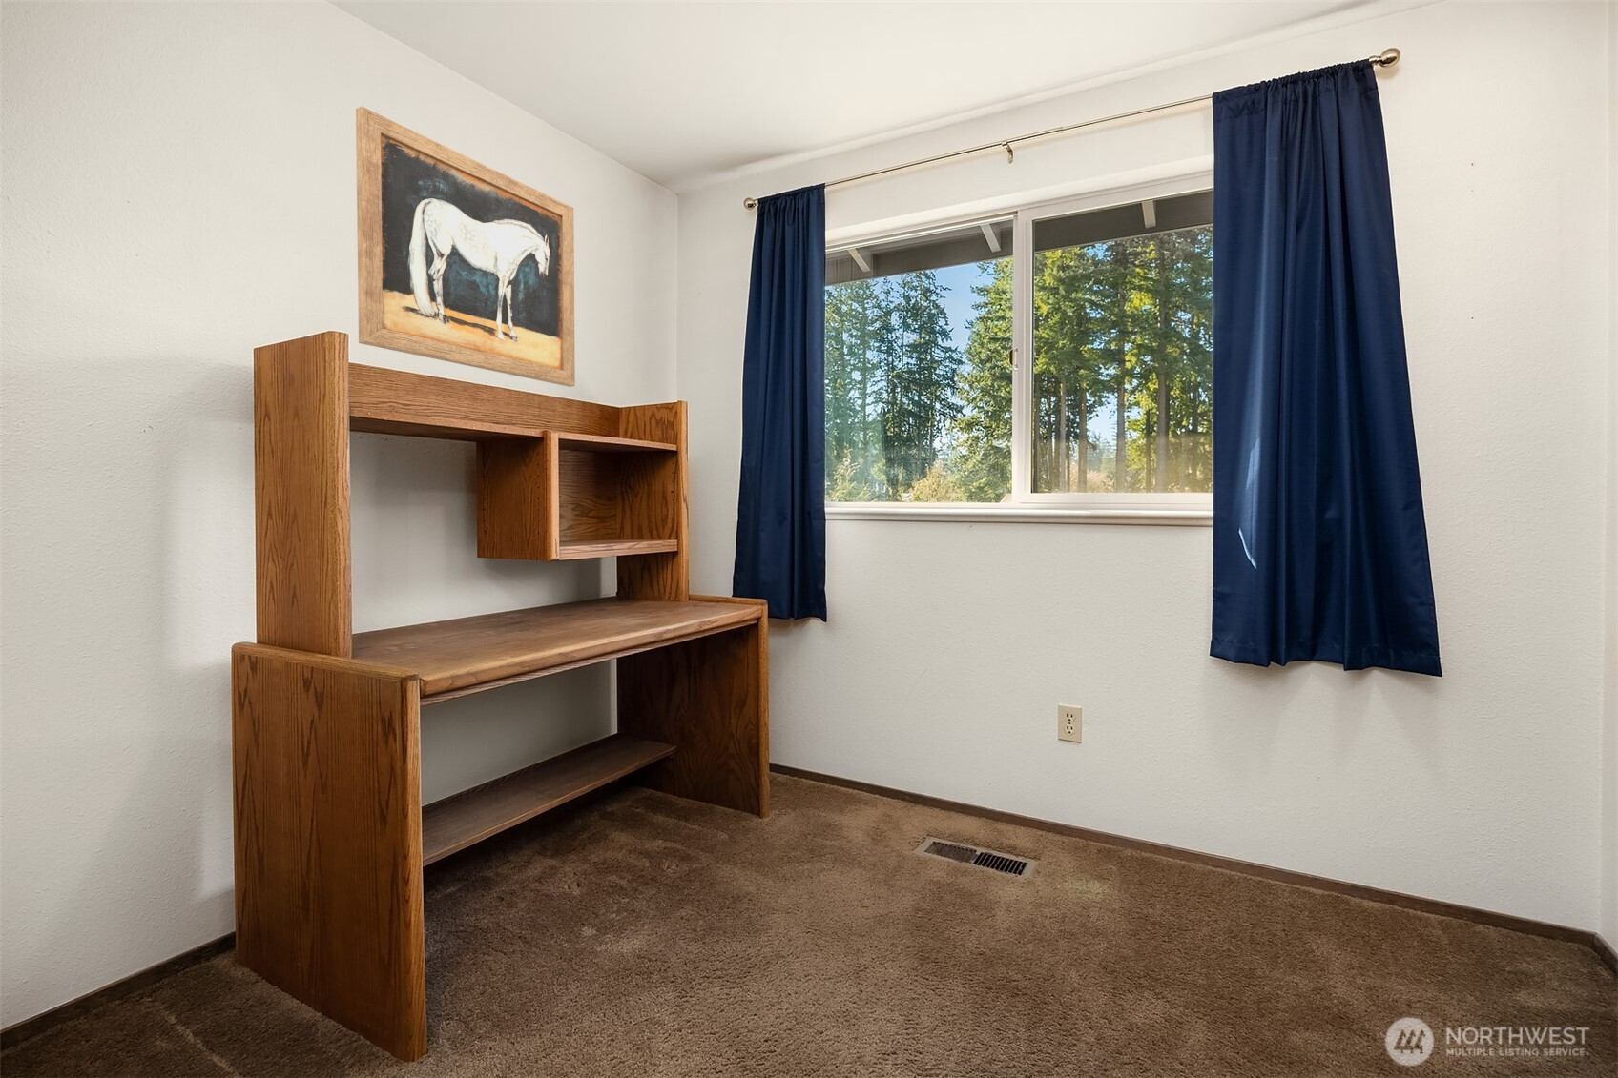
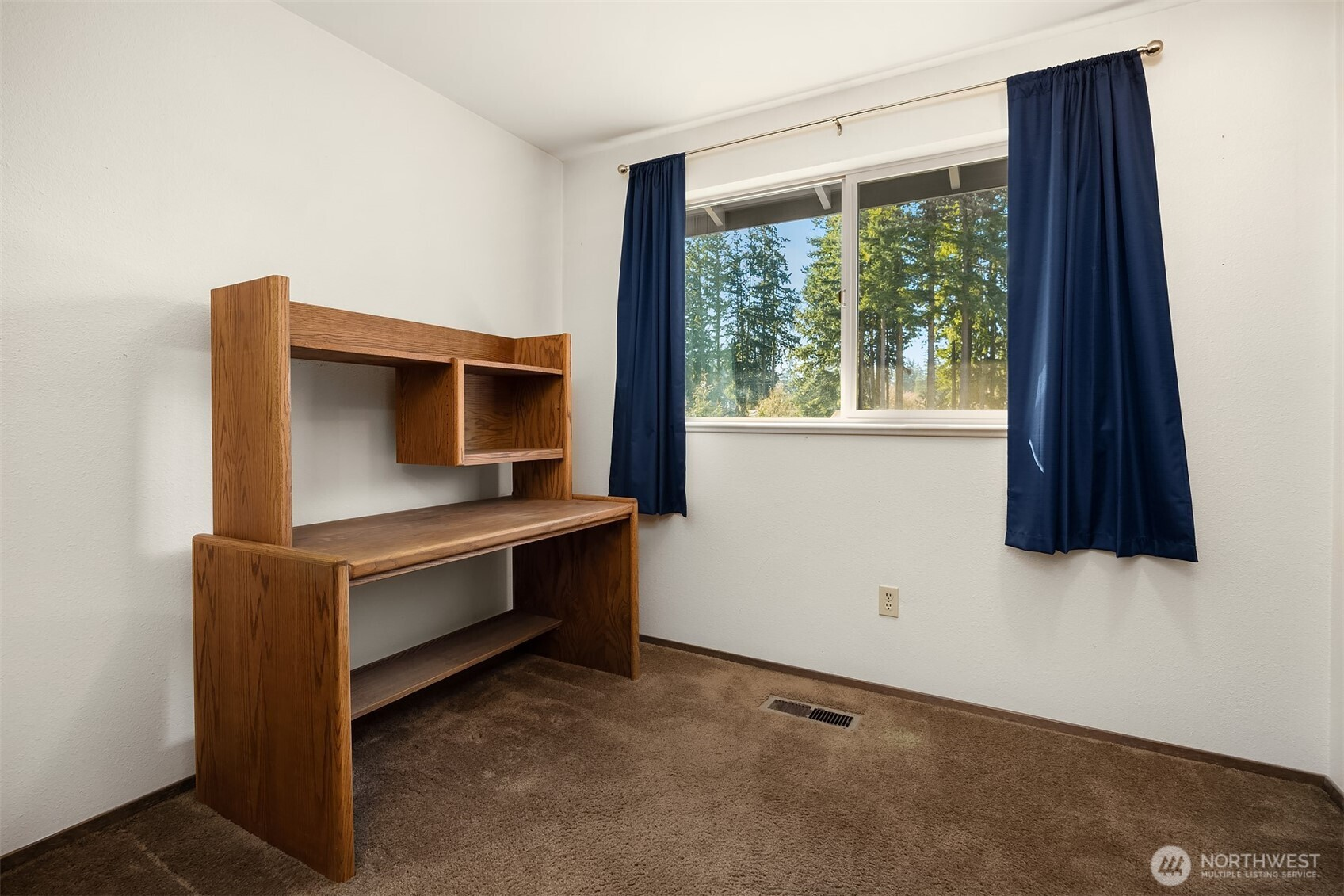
- wall art (480, 266)
